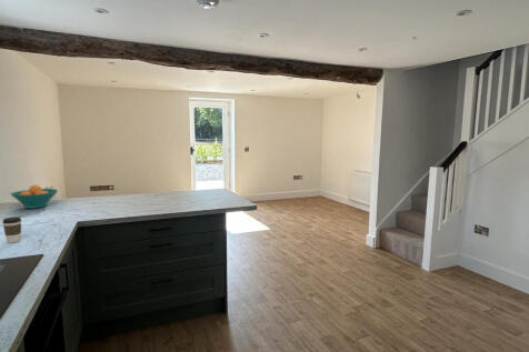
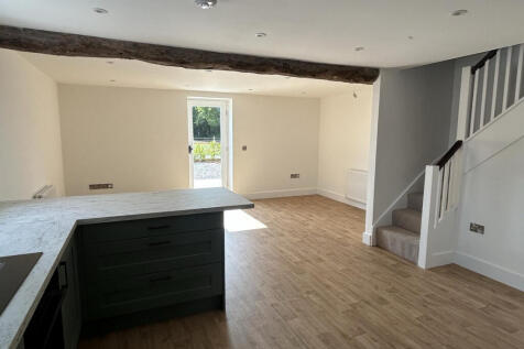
- fruit bowl (34, 195)
- coffee cup (12, 230)
